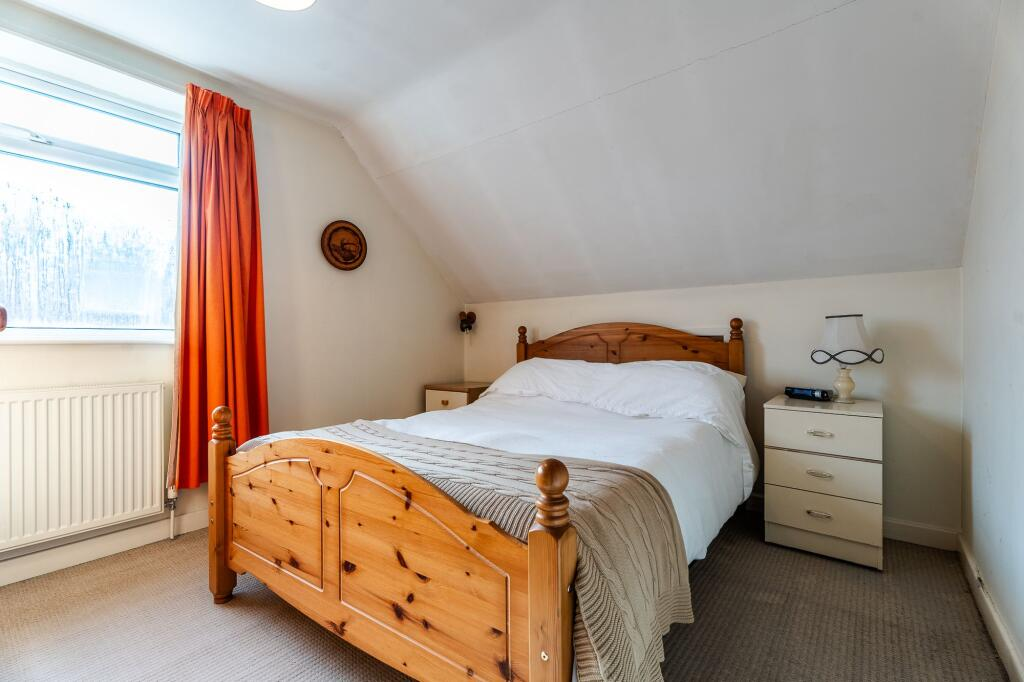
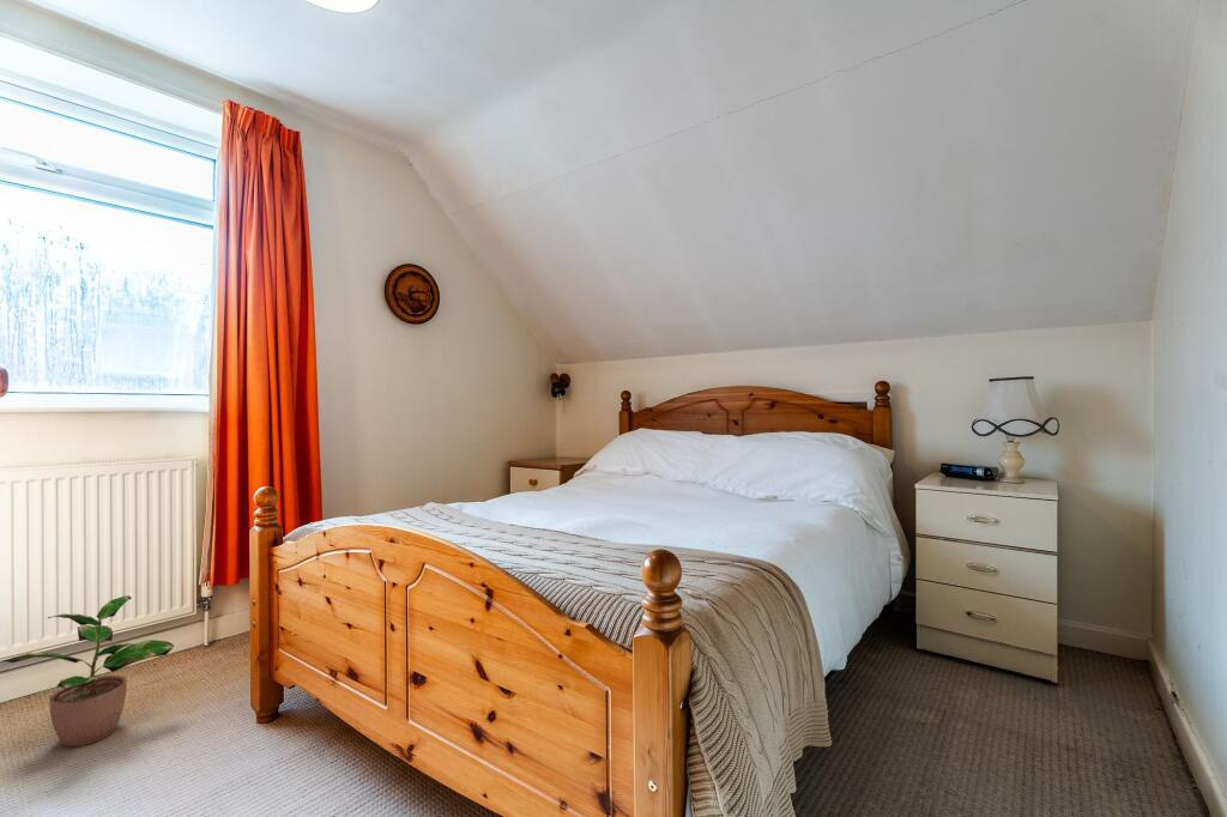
+ potted plant (91, 666)
